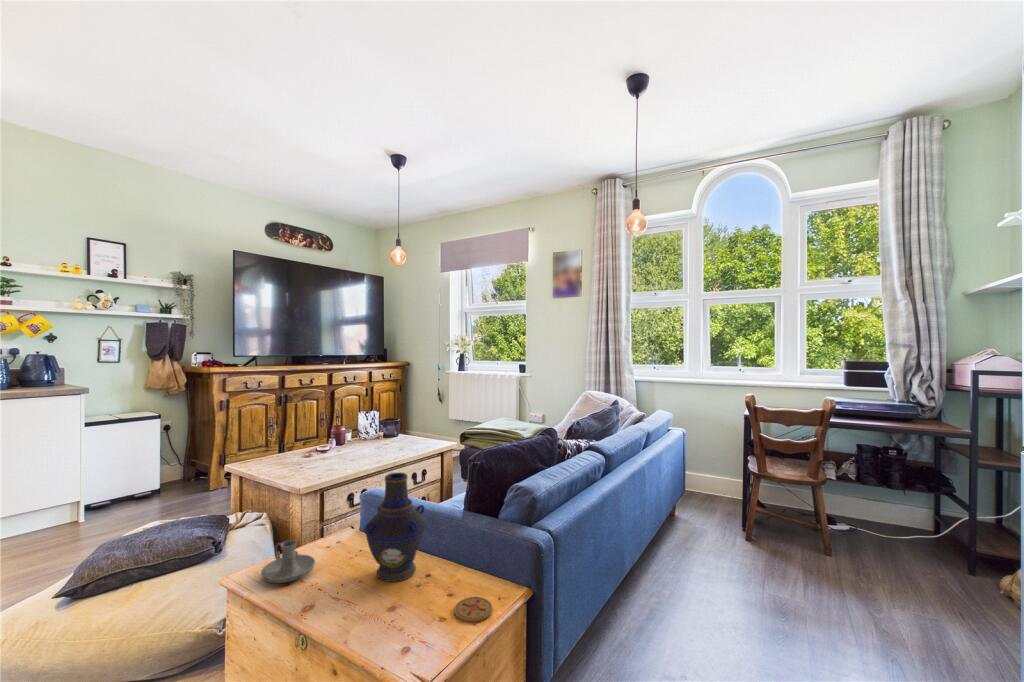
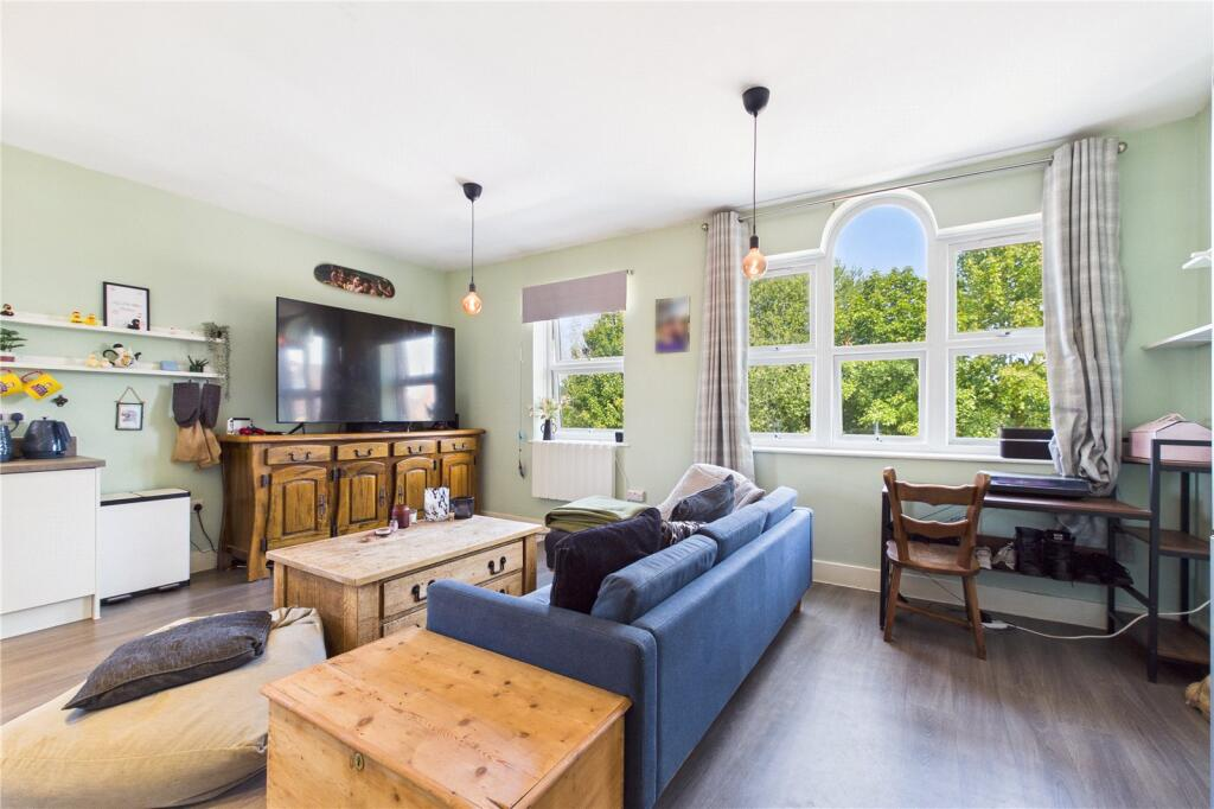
- coaster (473, 609)
- candle holder (286, 557)
- vase (396, 523)
